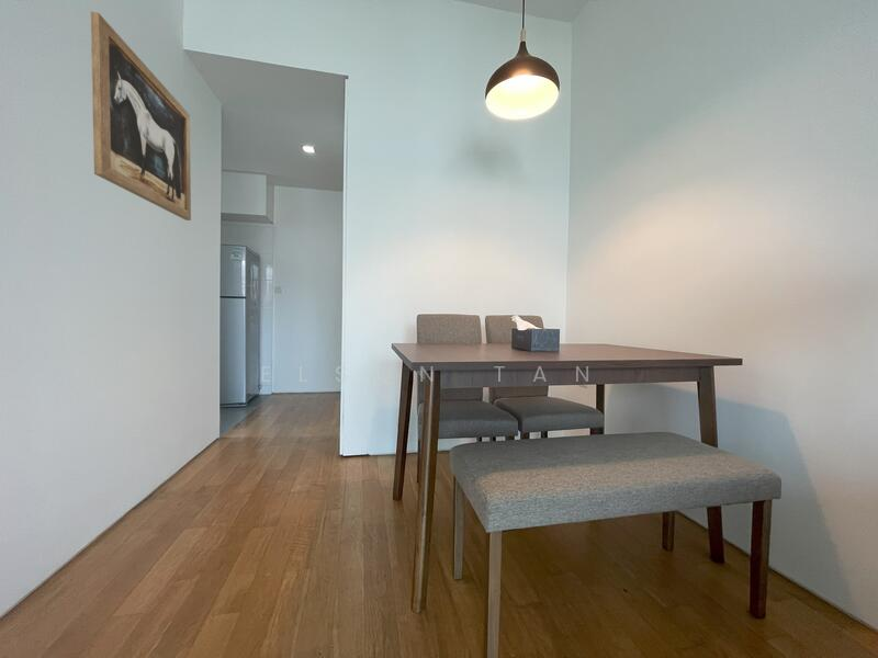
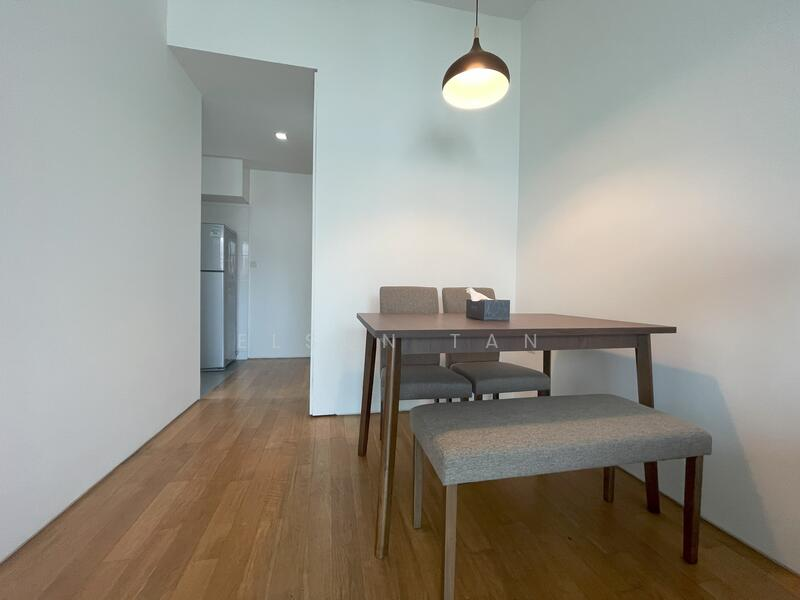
- wall art (151, 138)
